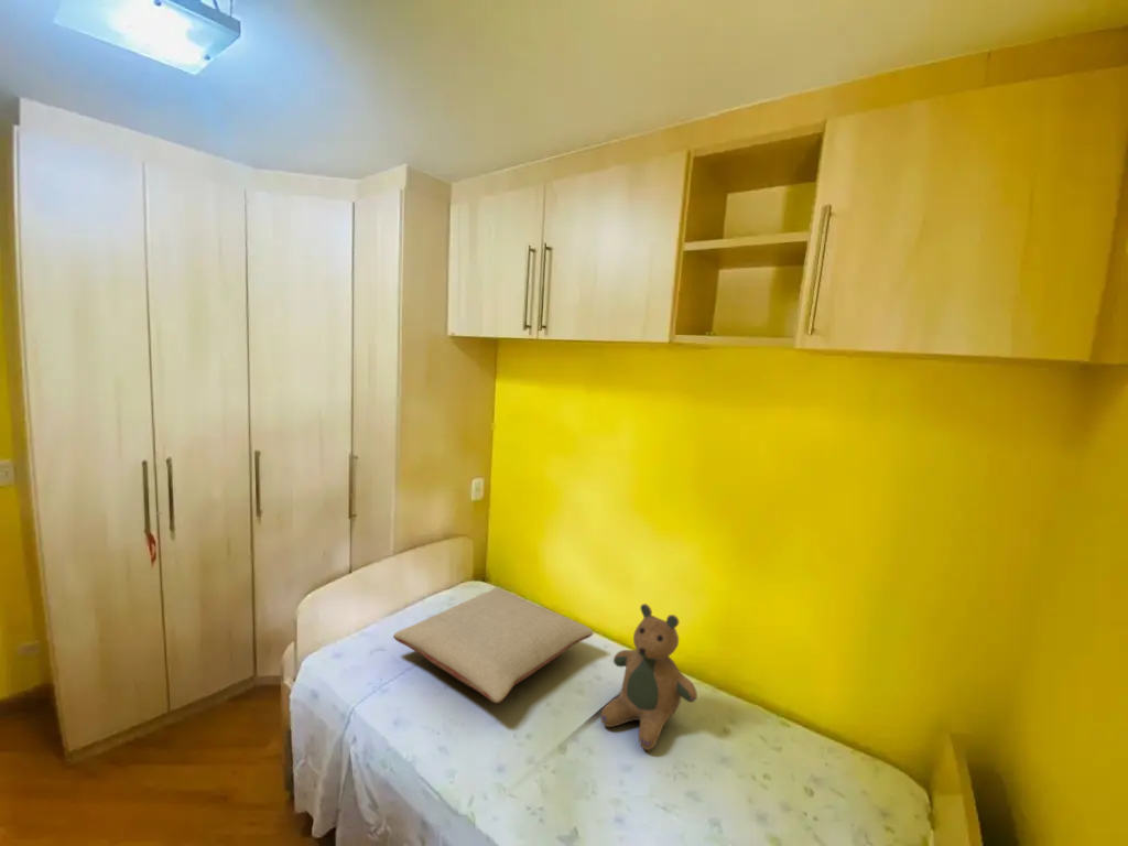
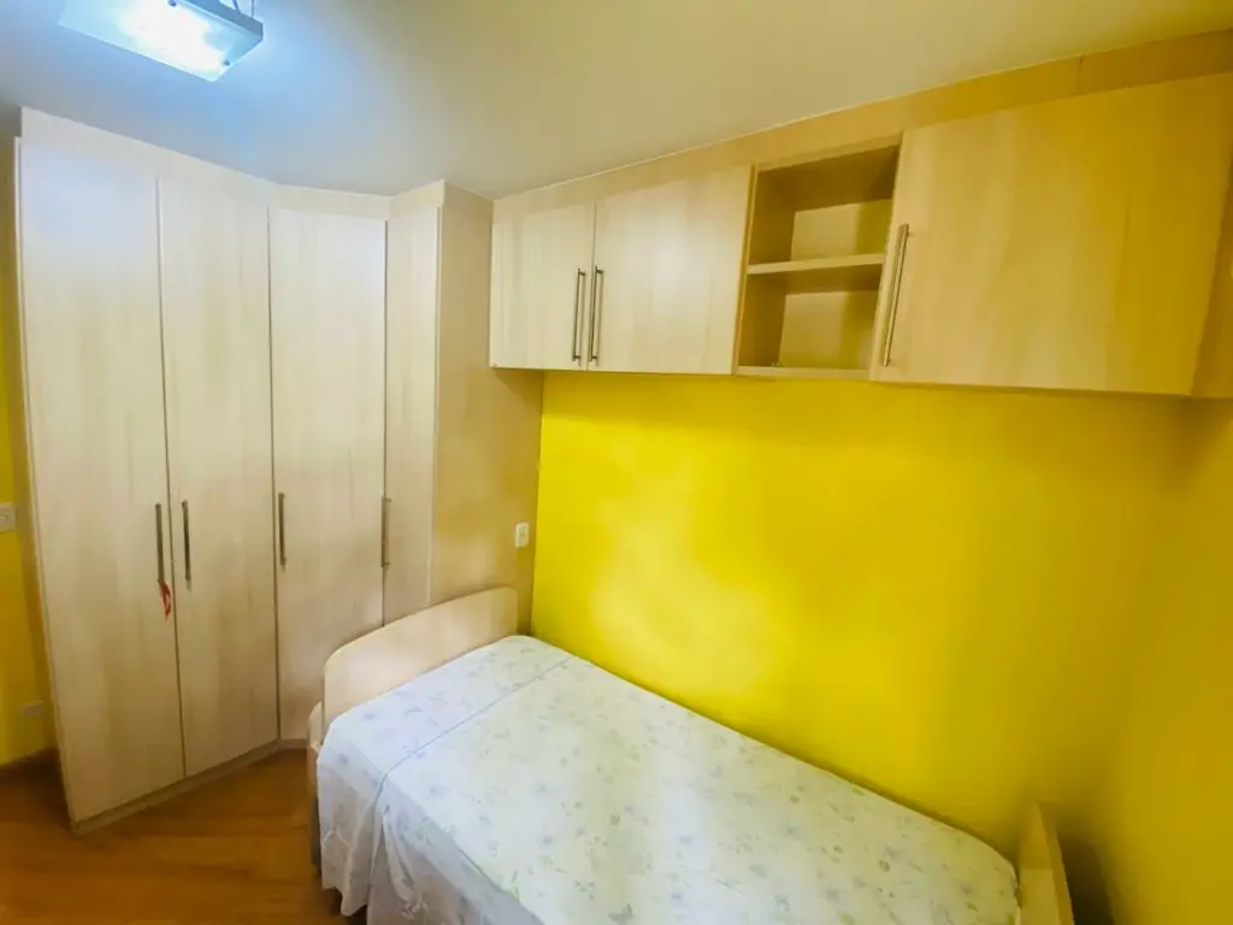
- teddy bear (646, 669)
- pillow (496, 633)
